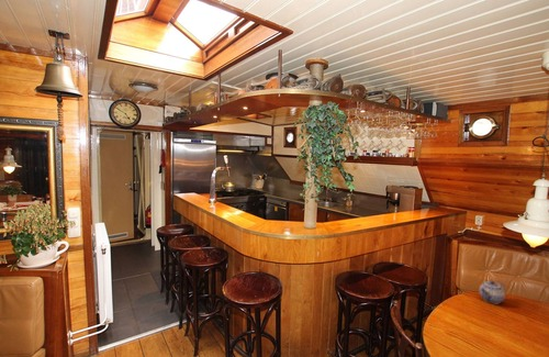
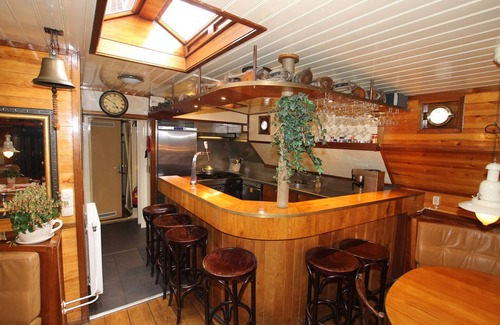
- teapot (492, 290)
